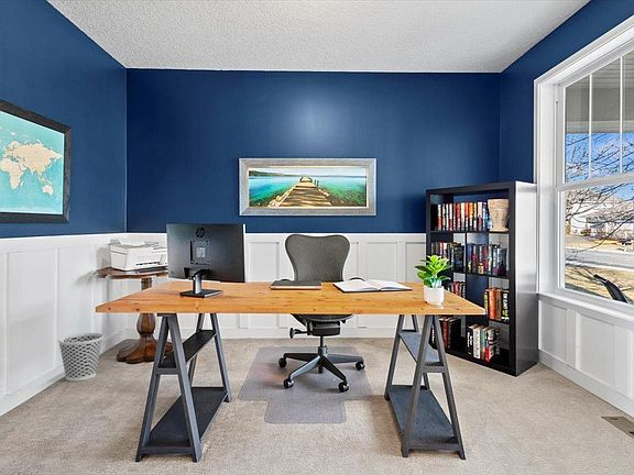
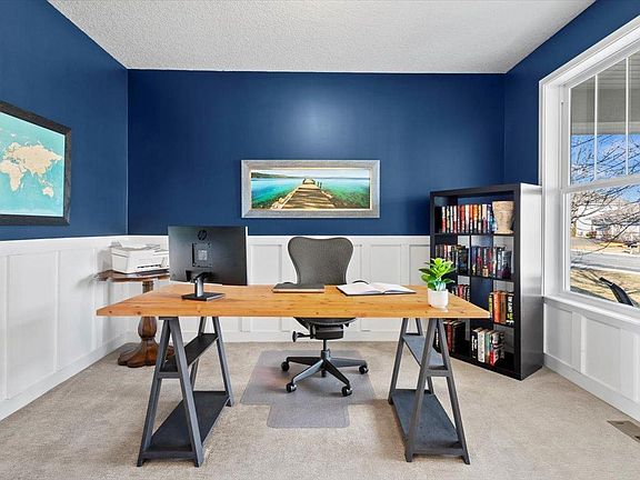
- wastebasket (80, 356)
